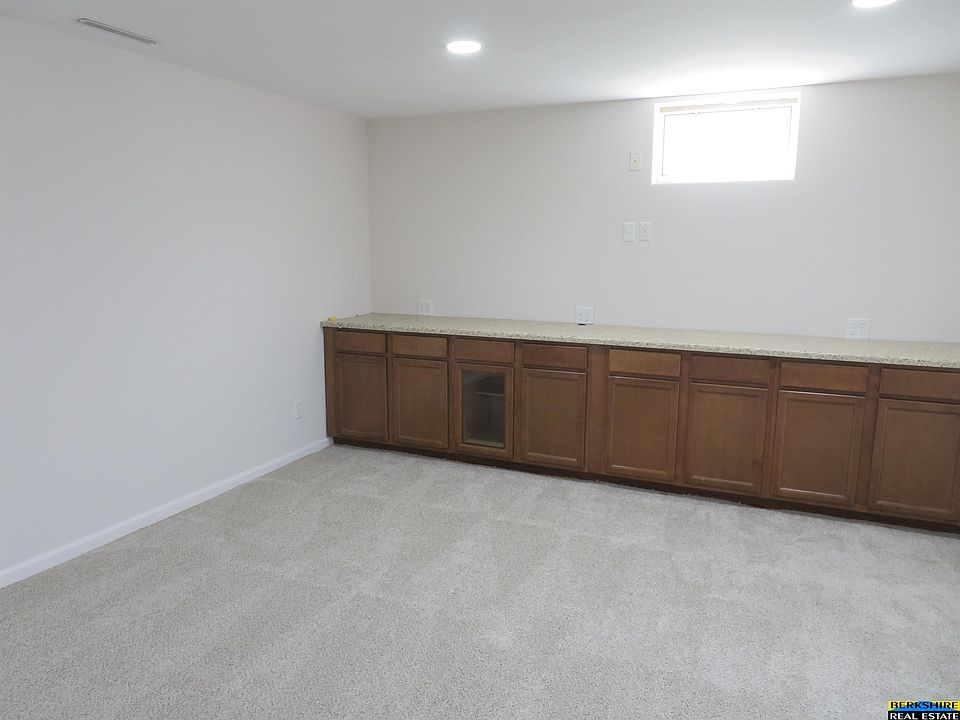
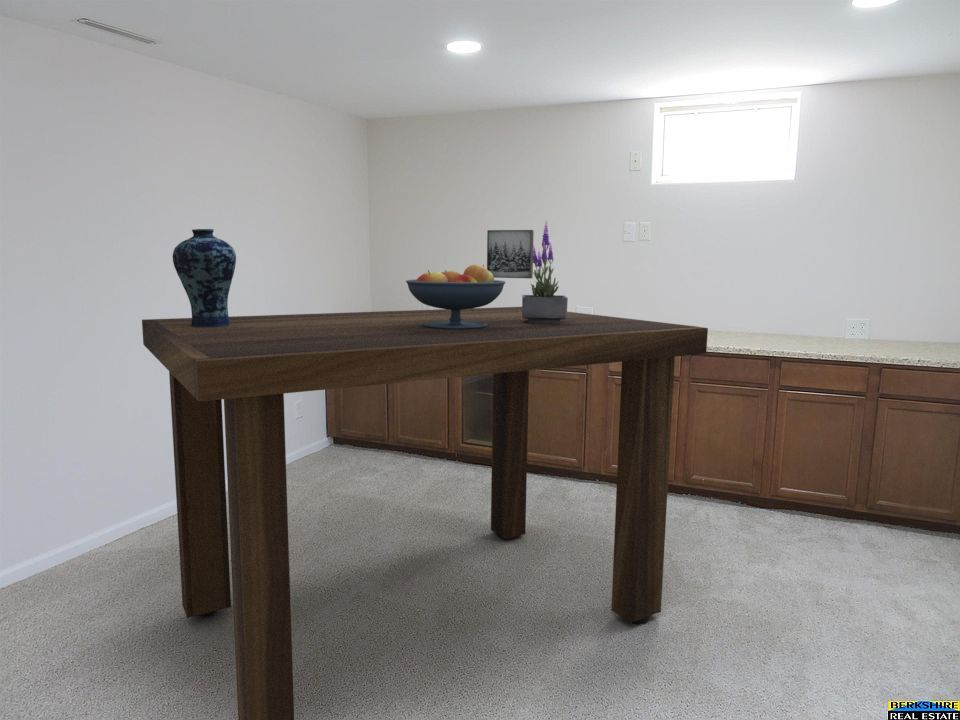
+ wall art (509, 254)
+ fruit bowl (455, 295)
+ potted plant (544, 271)
+ vase (206, 277)
+ dining table (491, 480)
